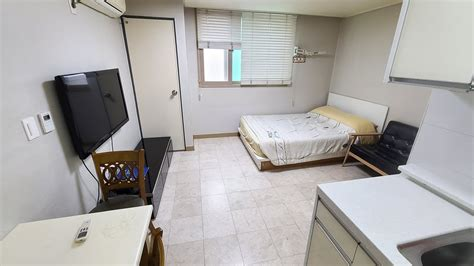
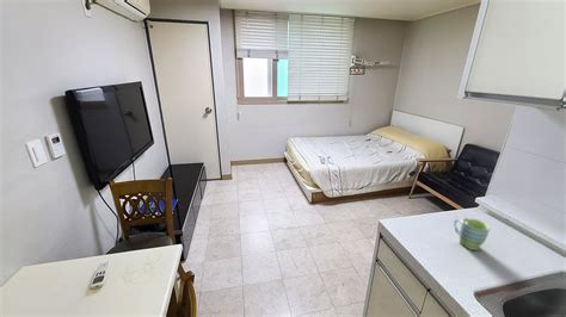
+ mug (468, 231)
